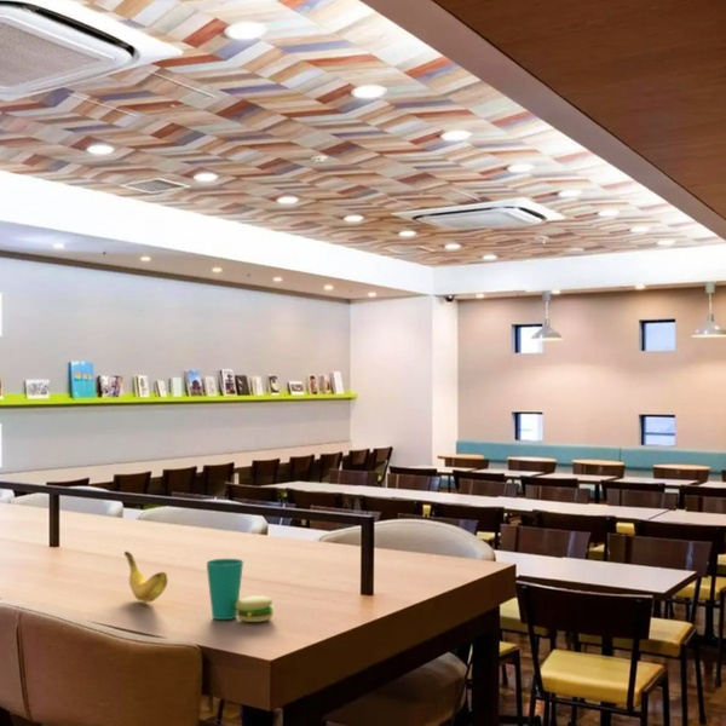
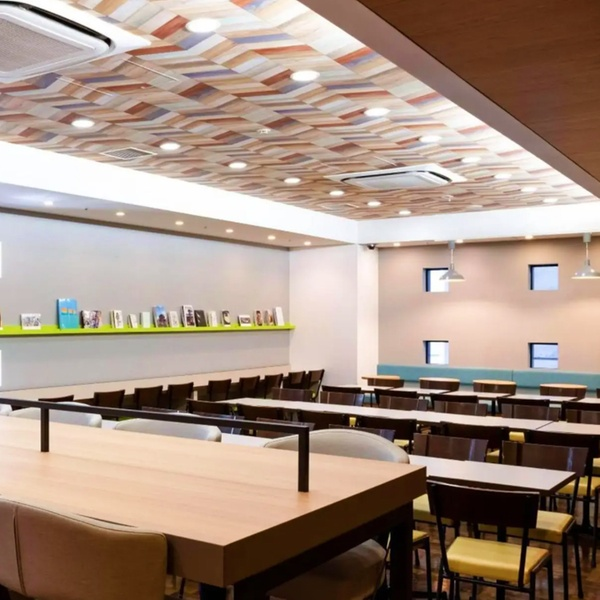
- banana (145, 580)
- cup (238, 590)
